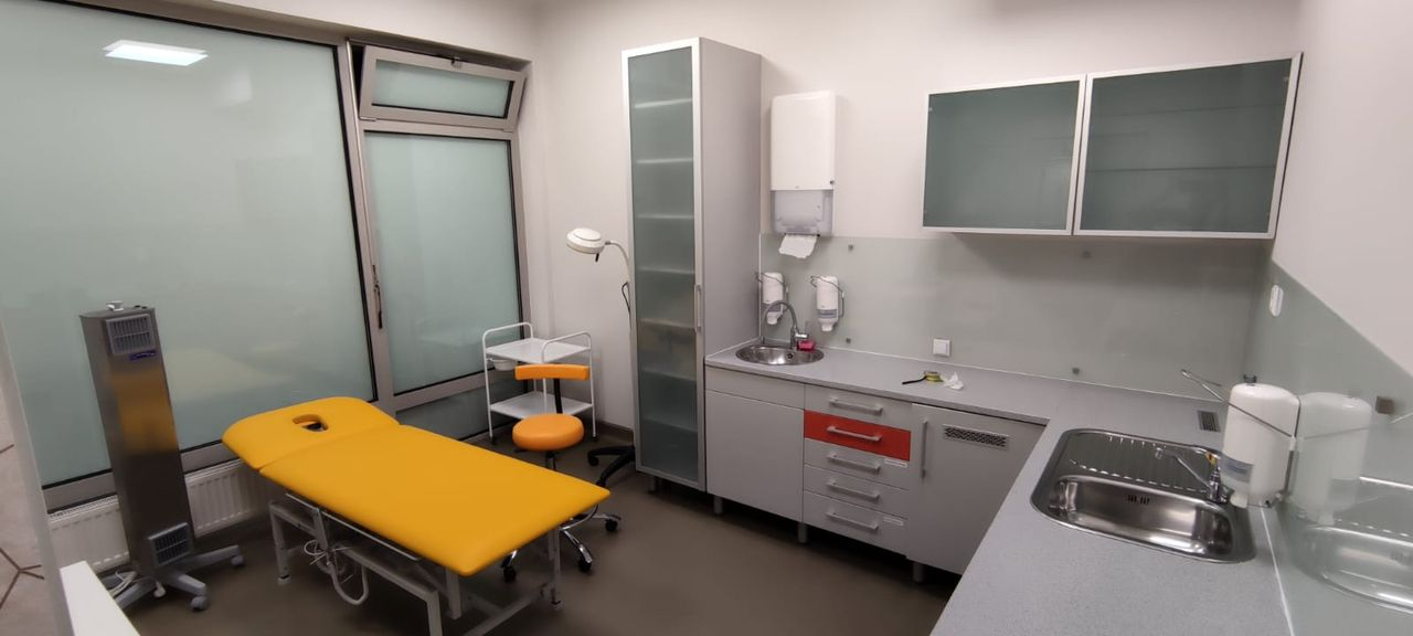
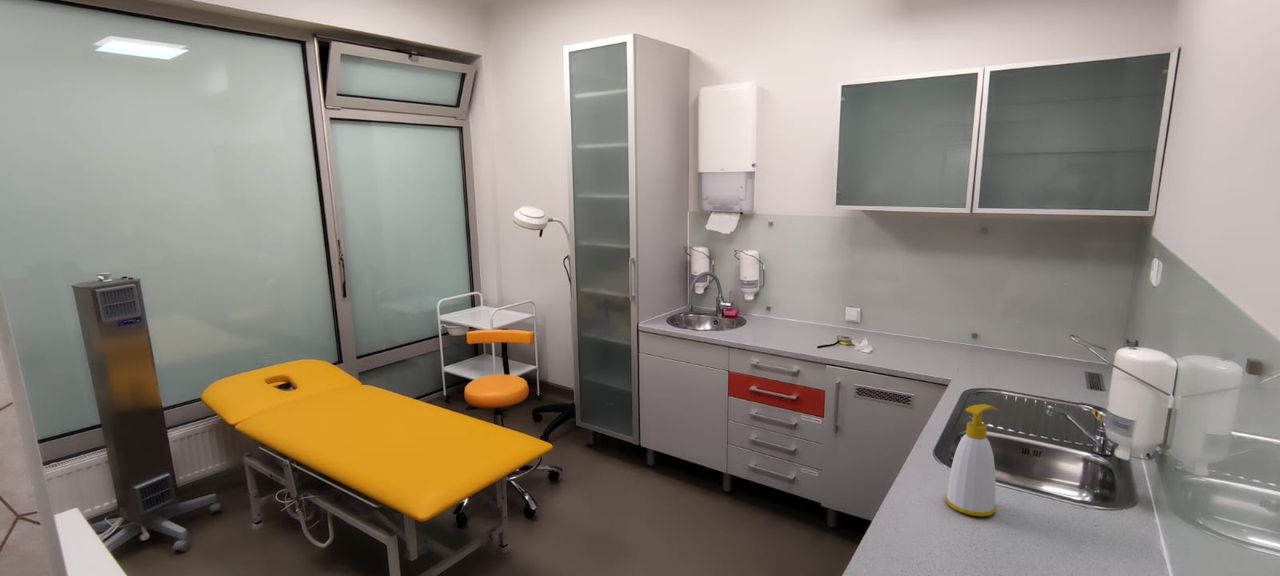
+ soap bottle (974, 457)
